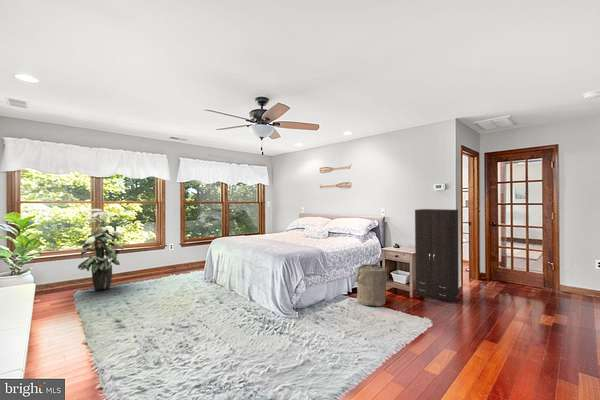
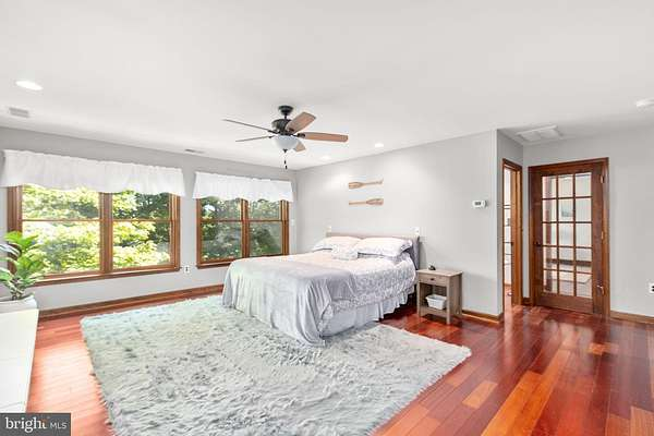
- indoor plant (100, 248)
- laundry hamper (372, 283)
- cabinet (436, 253)
